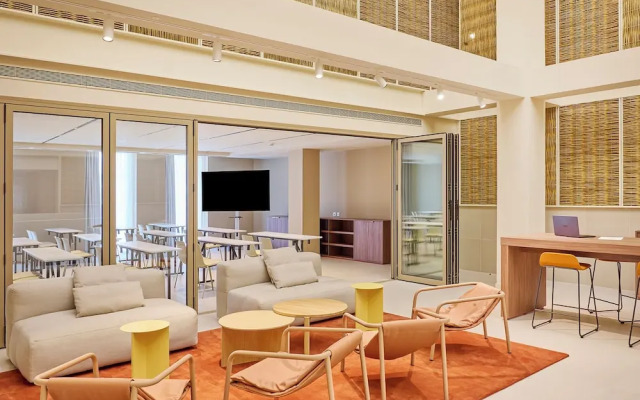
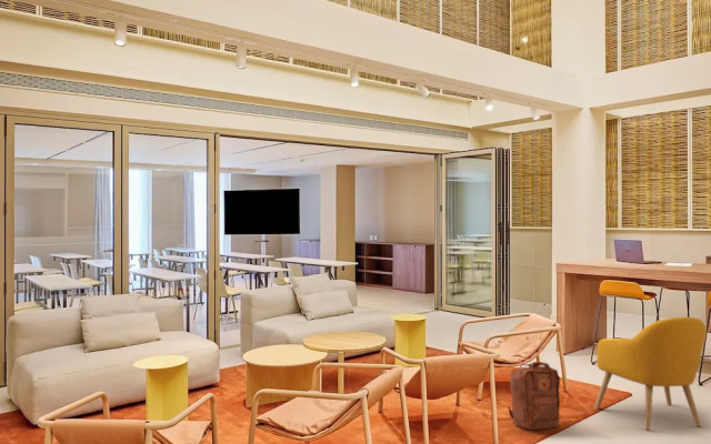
+ armchair (655, 364)
+ backpack (533, 393)
